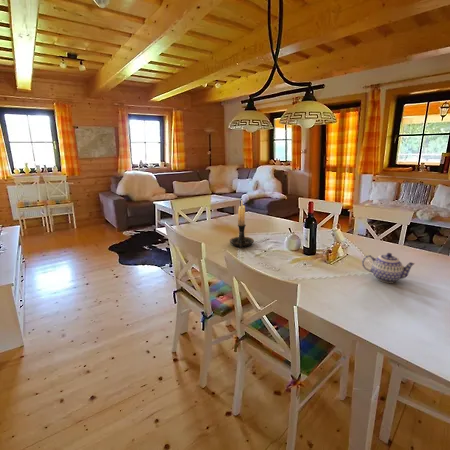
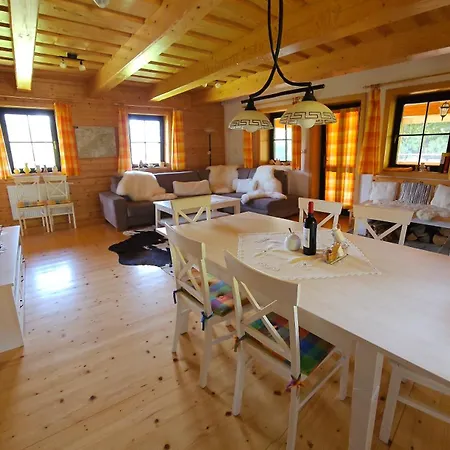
- candle holder (241, 222)
- teapot (387, 266)
